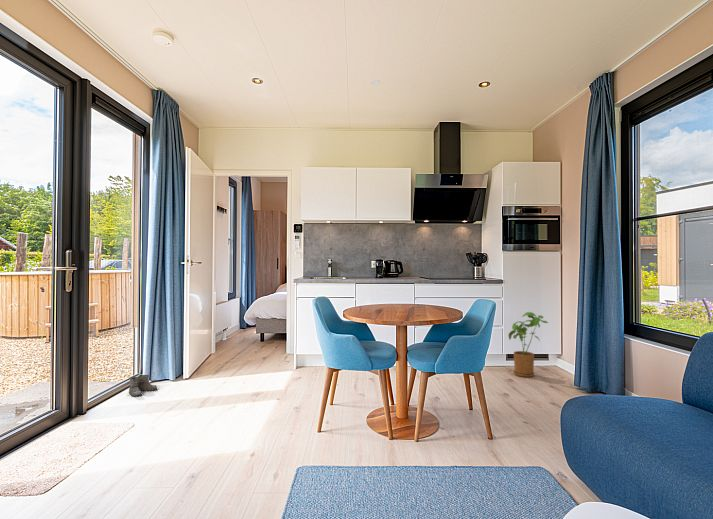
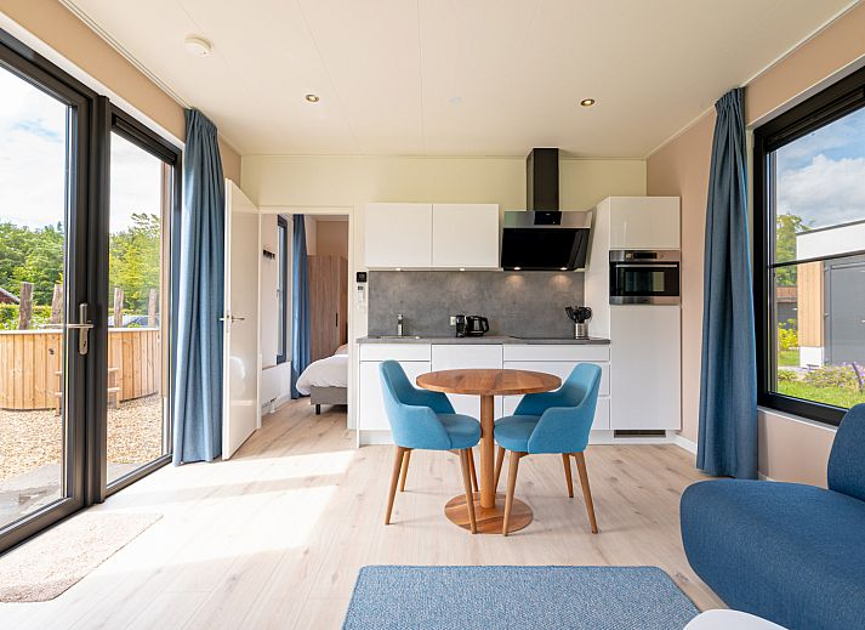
- boots (140, 384)
- house plant (524, 343)
